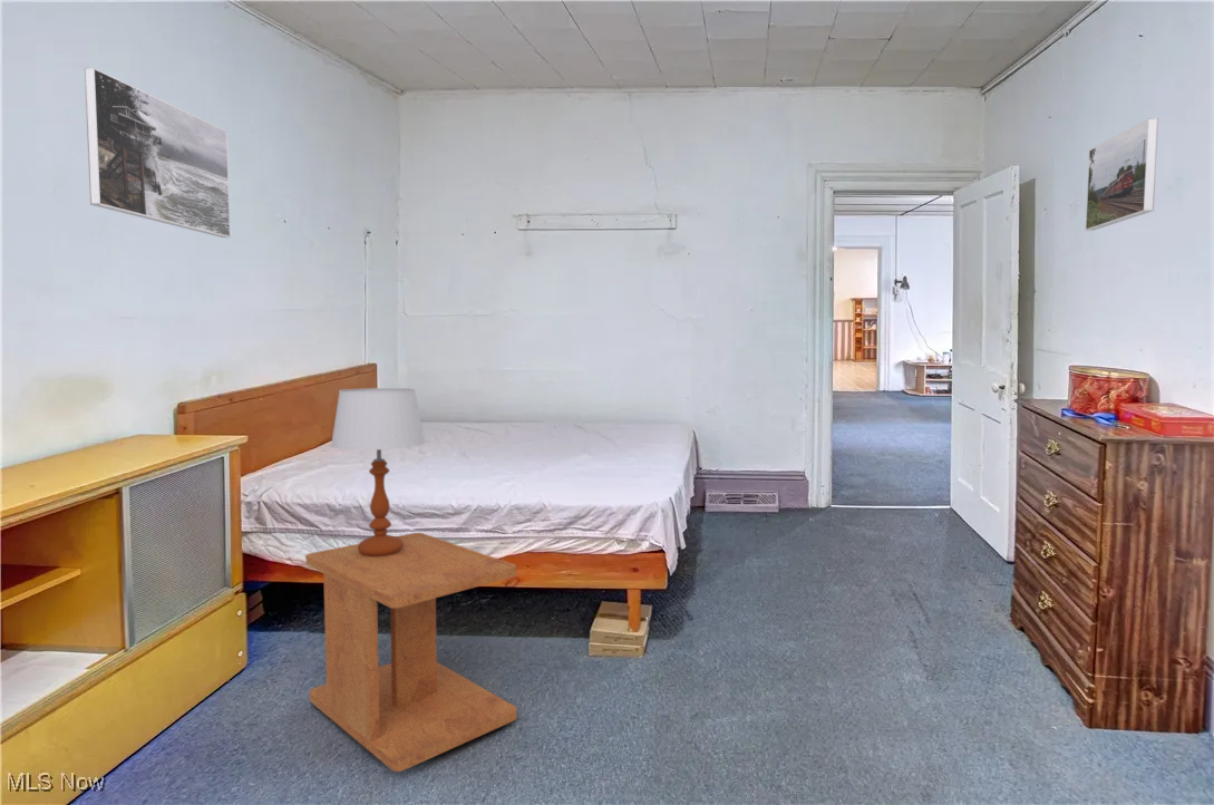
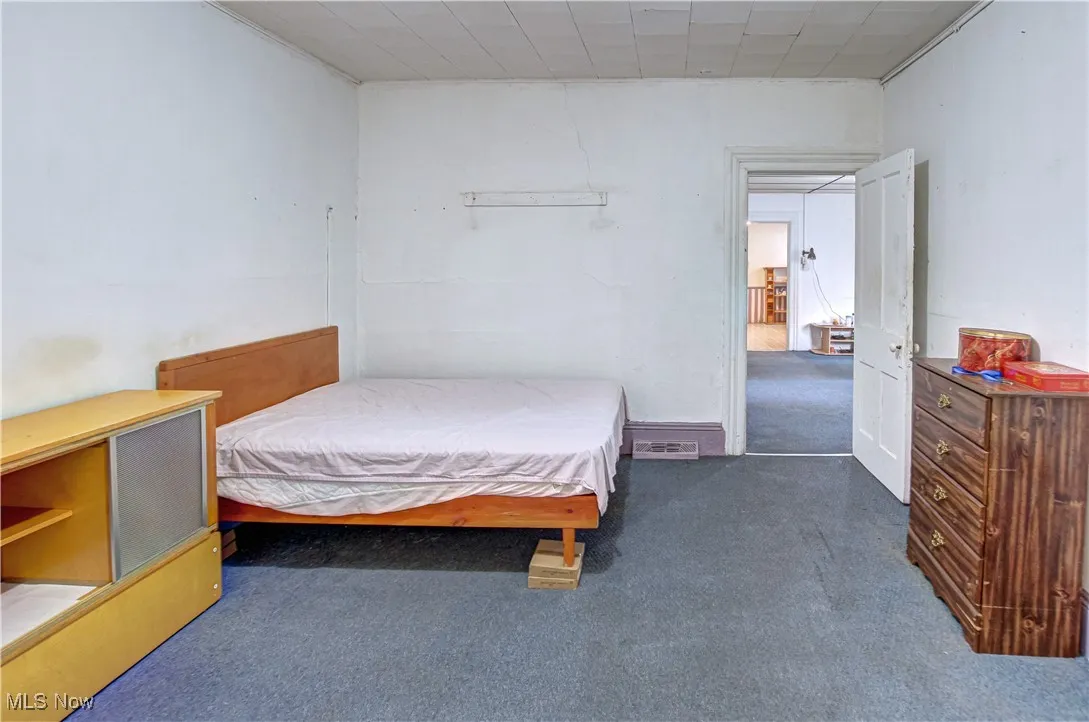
- table lamp (379, 469)
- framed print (1118, 178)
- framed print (166, 163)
- side table (409, 637)
